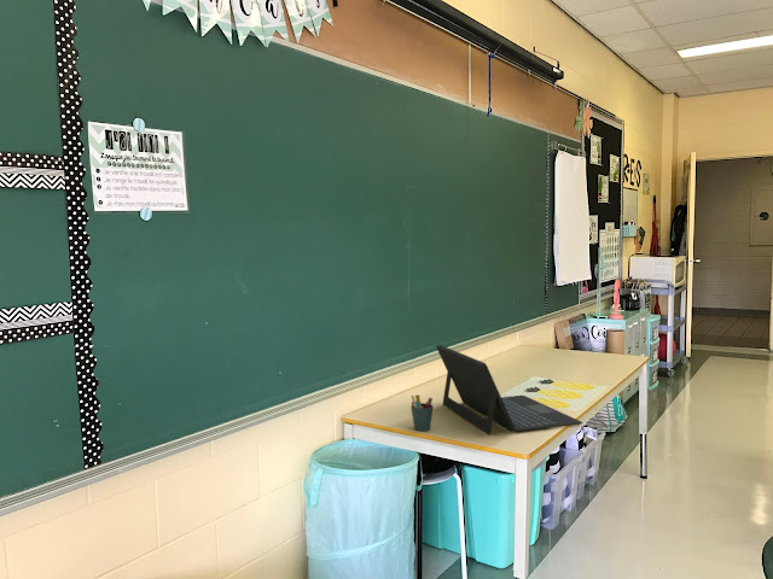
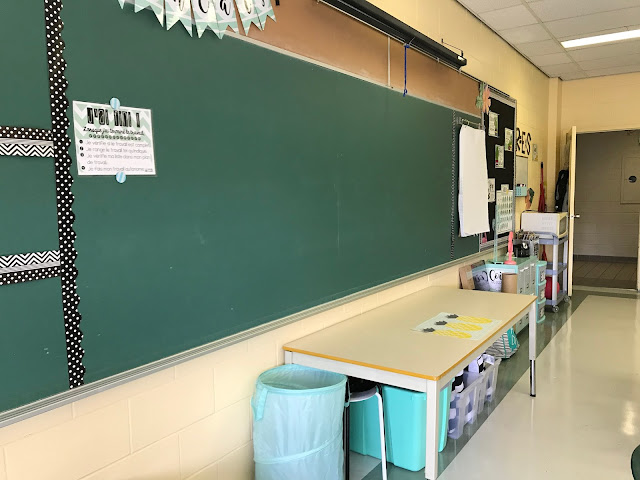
- laptop (495, 386)
- pen holder (422, 410)
